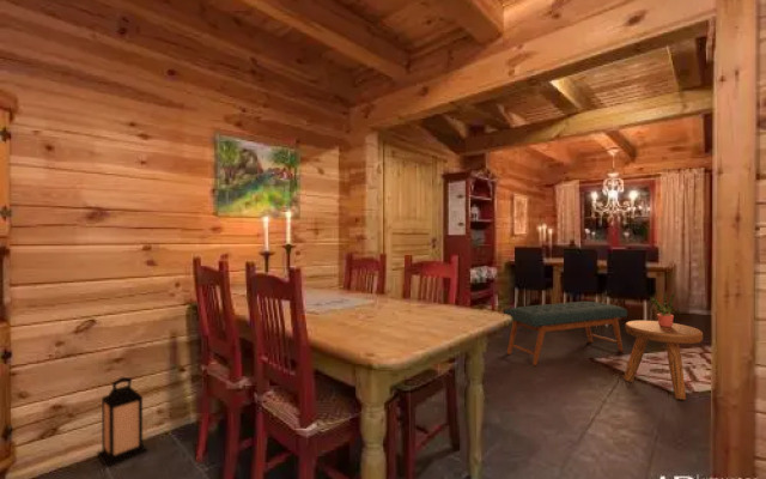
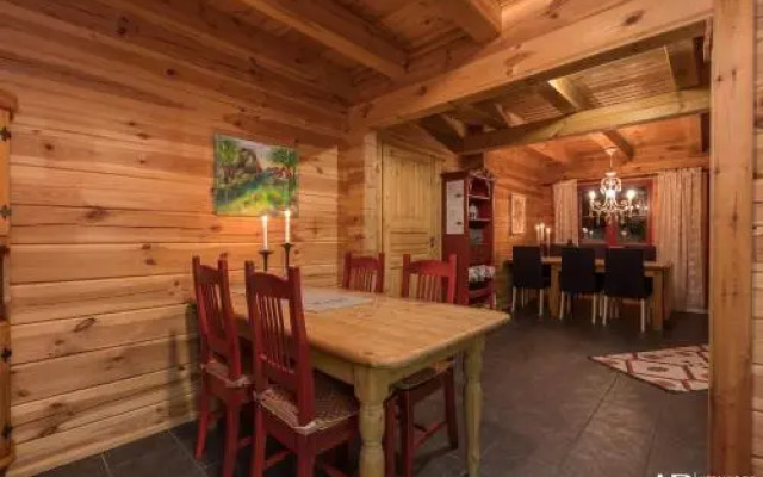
- stool (668, 357)
- bench (565, 328)
- lantern (122, 414)
- potted plant (661, 308)
